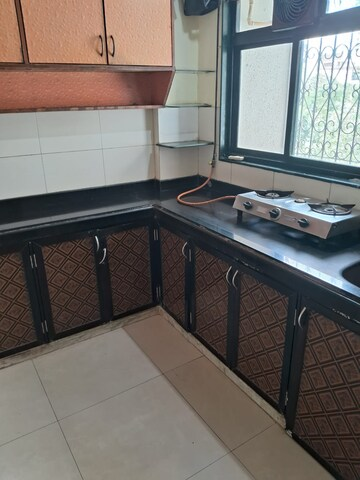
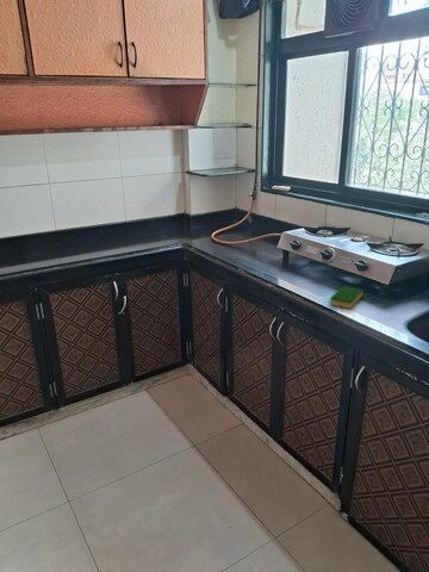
+ dish sponge (346, 297)
